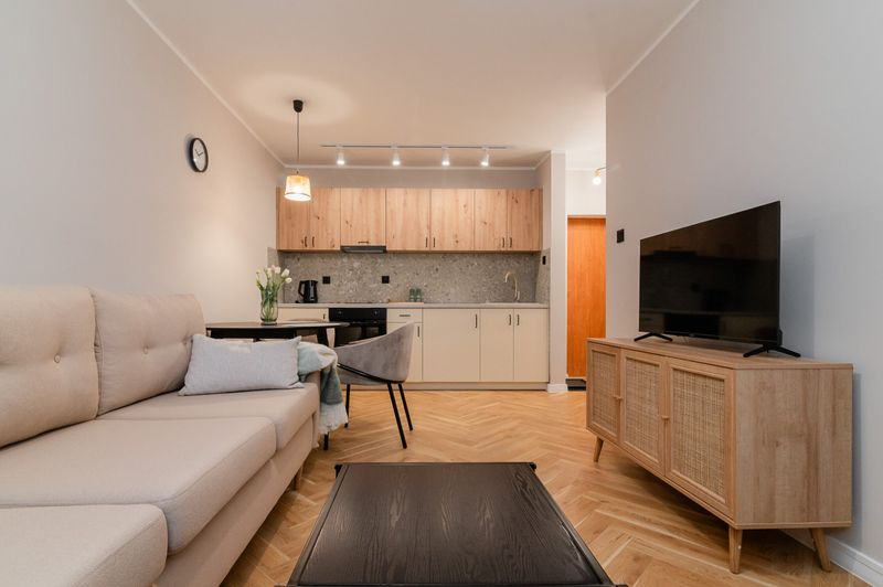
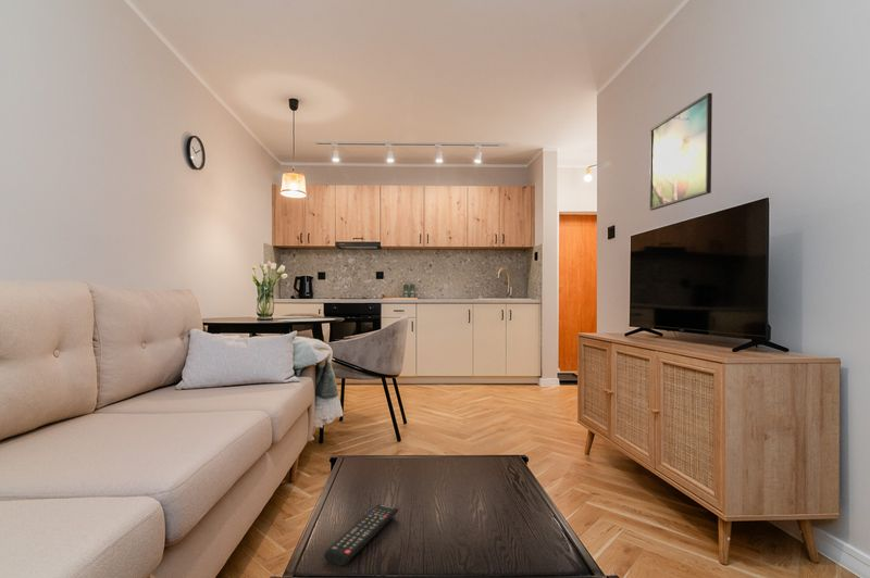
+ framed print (678, 158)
+ remote control (364, 531)
